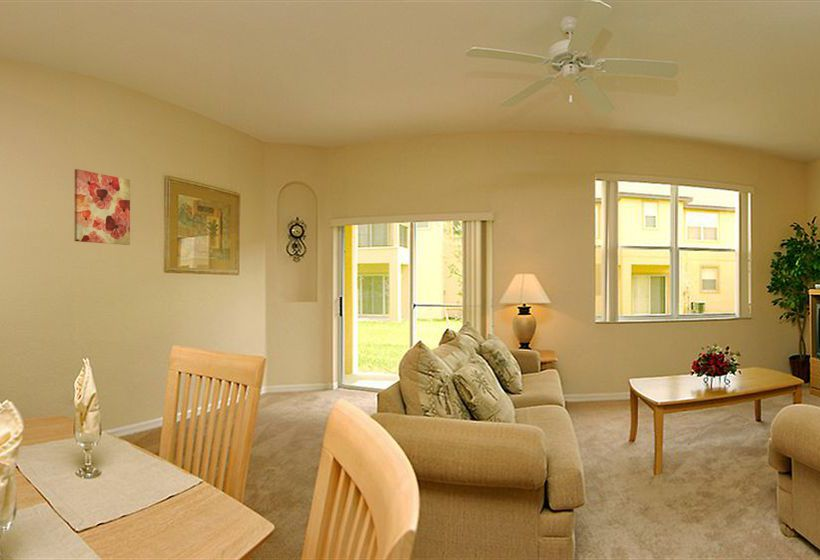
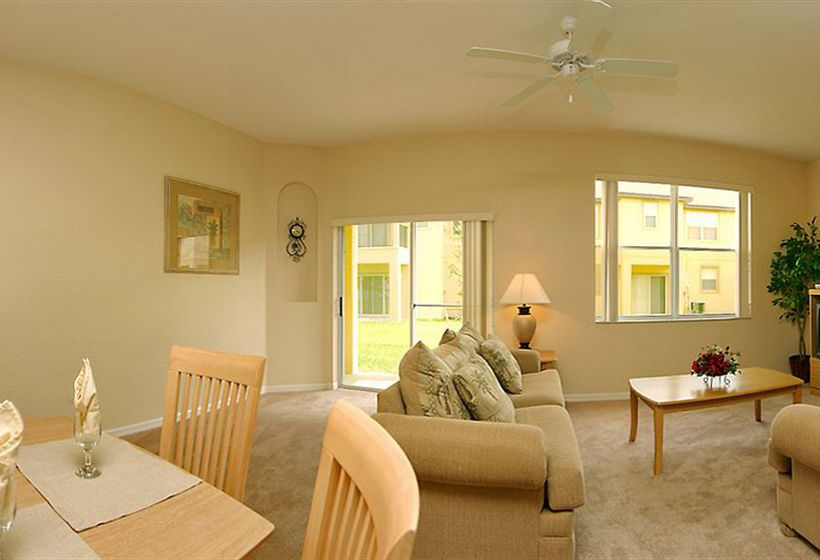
- wall art (103, 209)
